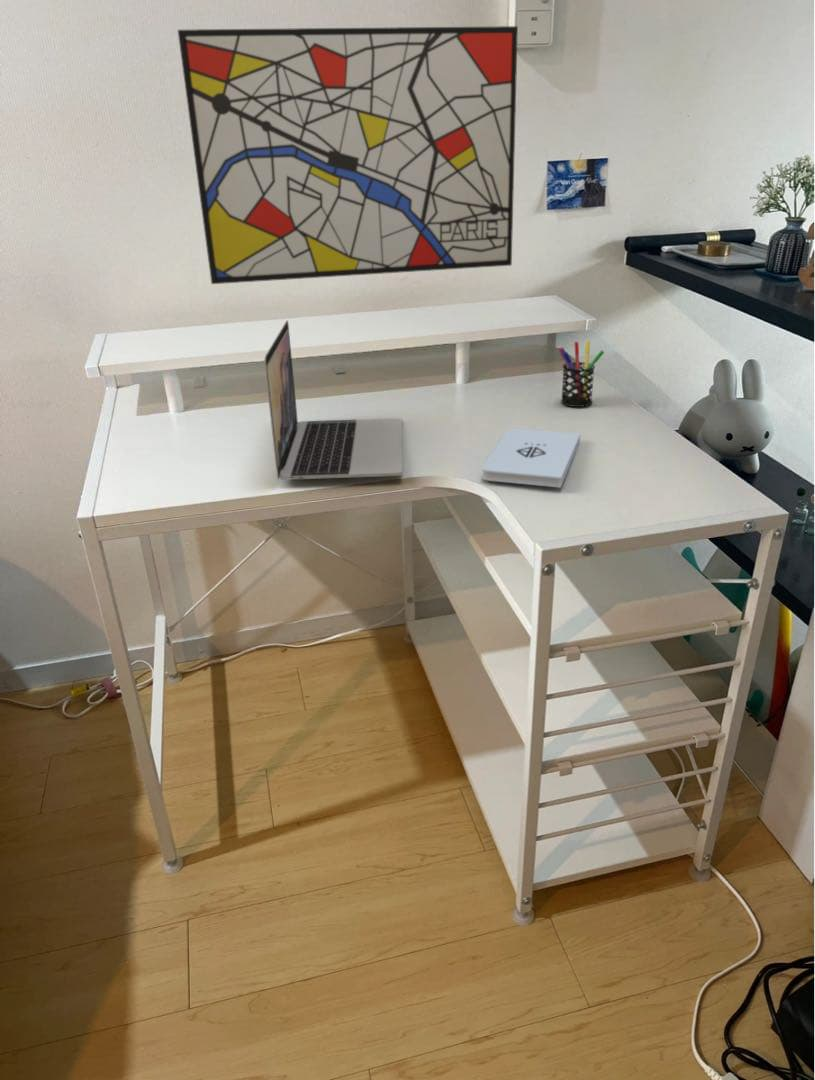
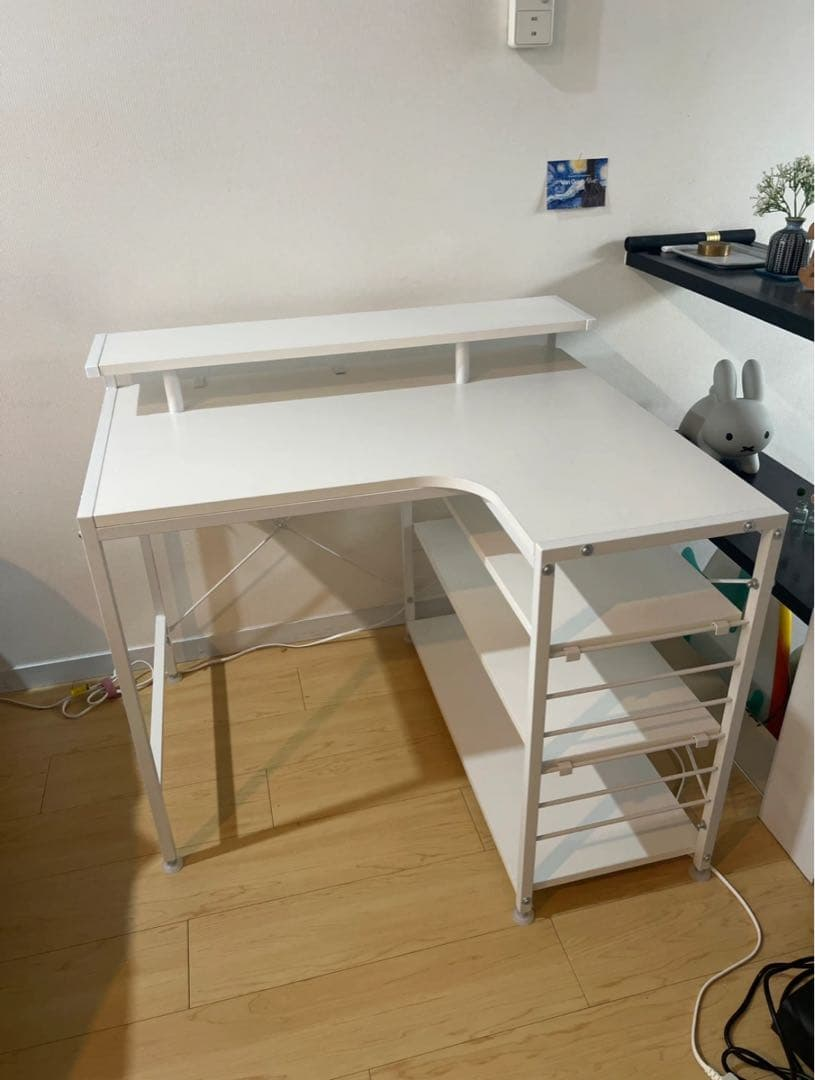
- pen holder (581, 371)
- laptop (340, 420)
- wall art (360, 158)
- notepad (532, 455)
